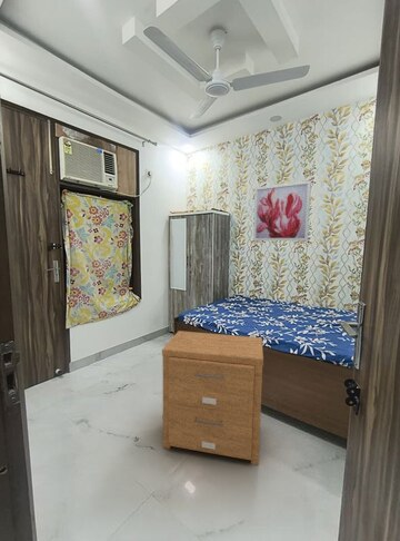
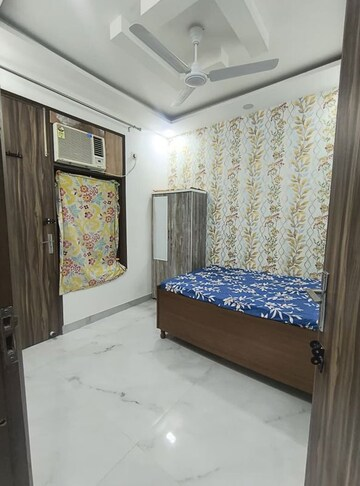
- nightstand (213, 392)
- wall art (280, 213)
